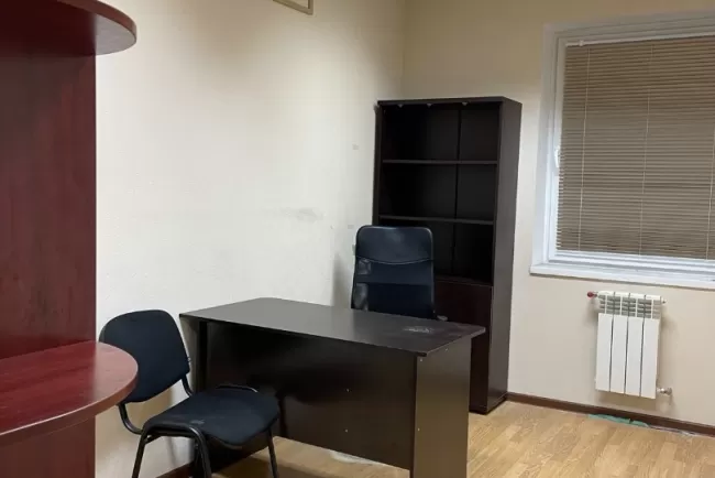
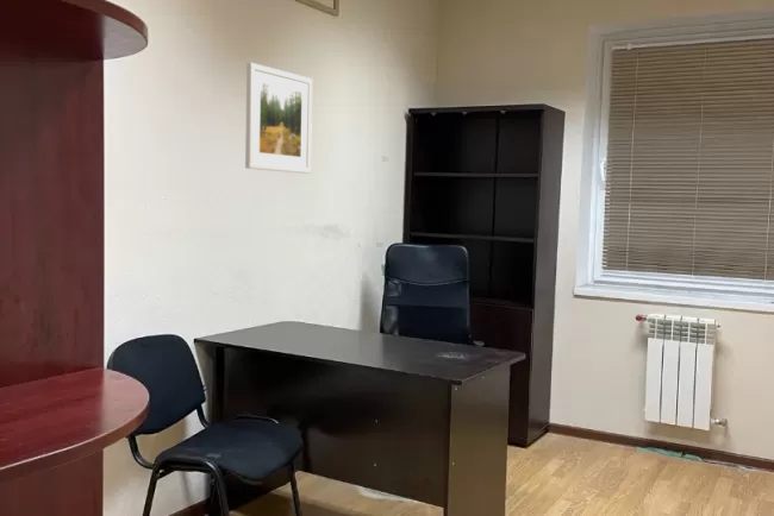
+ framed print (280, 120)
